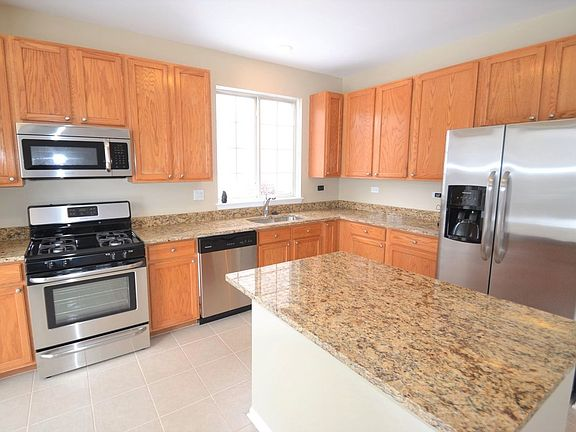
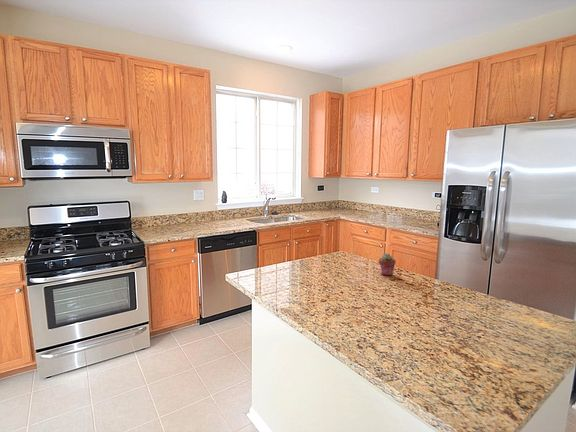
+ potted succulent (386, 263)
